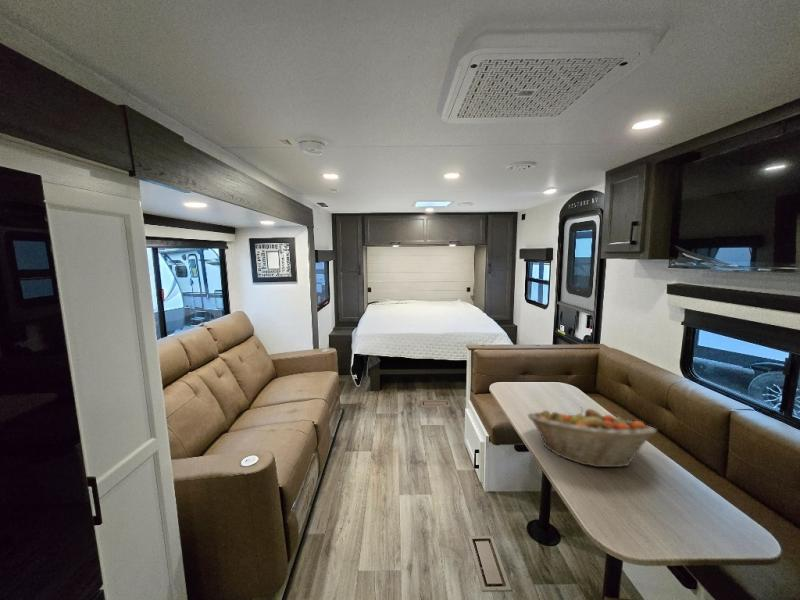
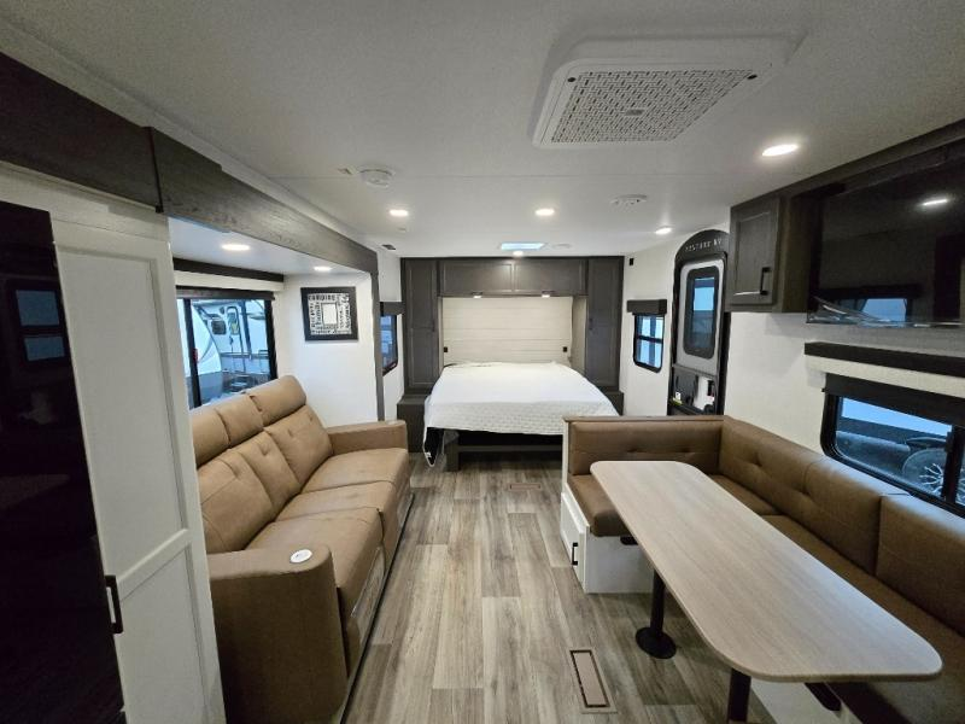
- fruit basket (586, 430)
